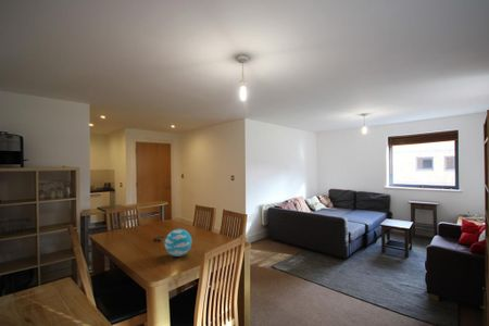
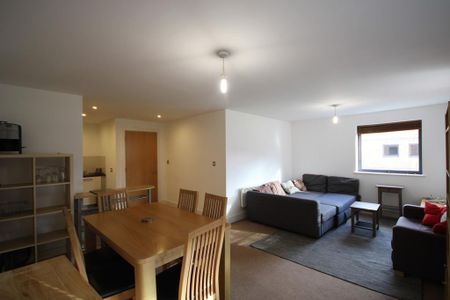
- decorative ball (178, 242)
